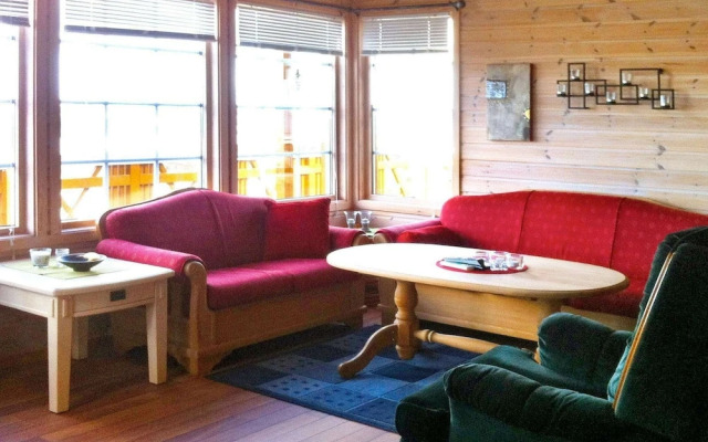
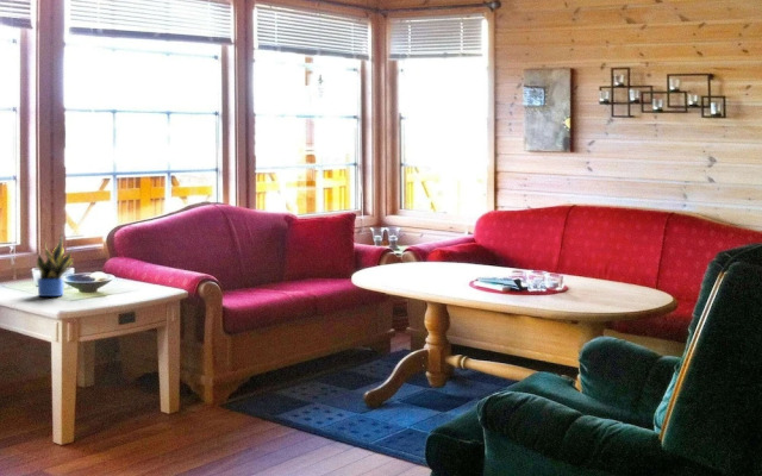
+ potted plant (57, 263)
